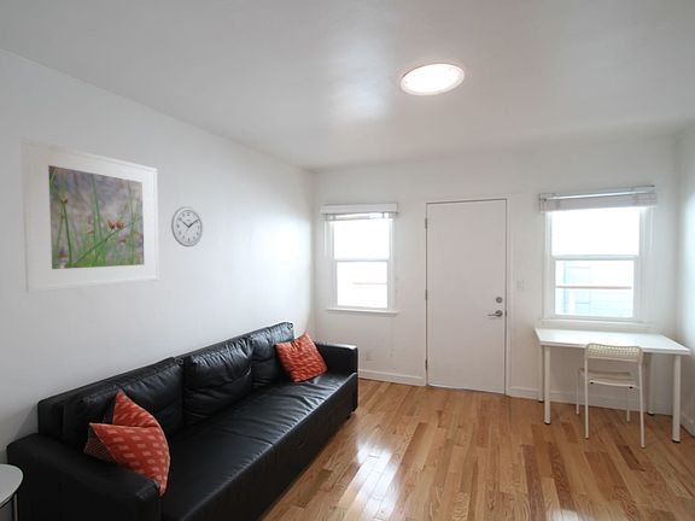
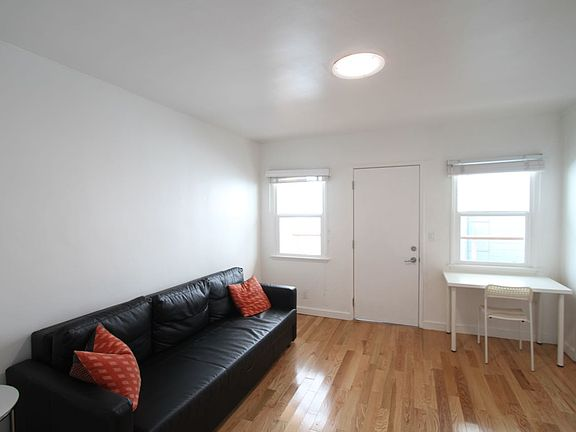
- wall clock (188, 227)
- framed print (101, 221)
